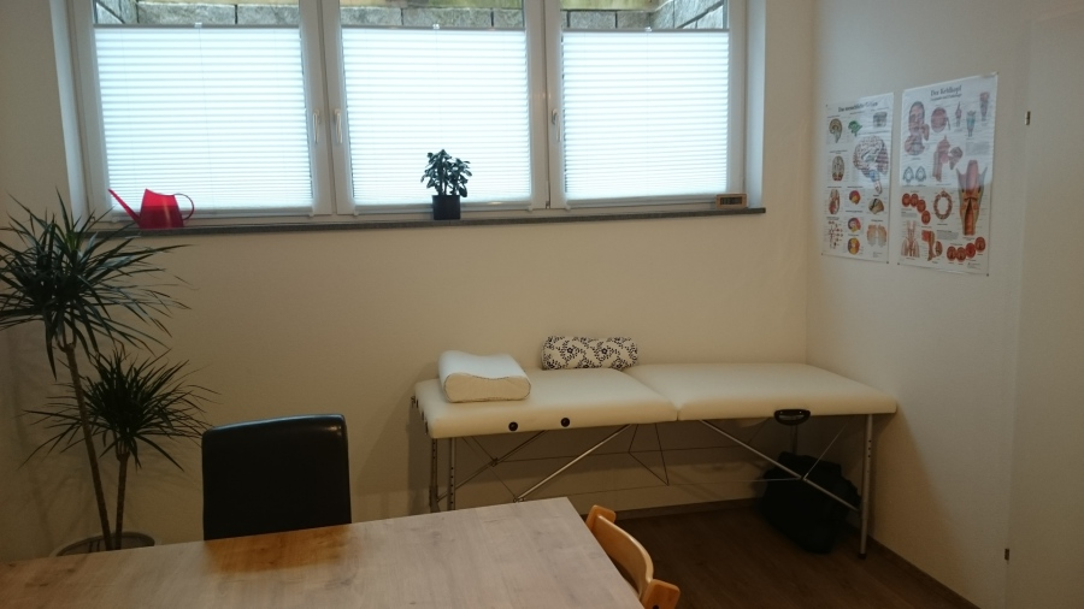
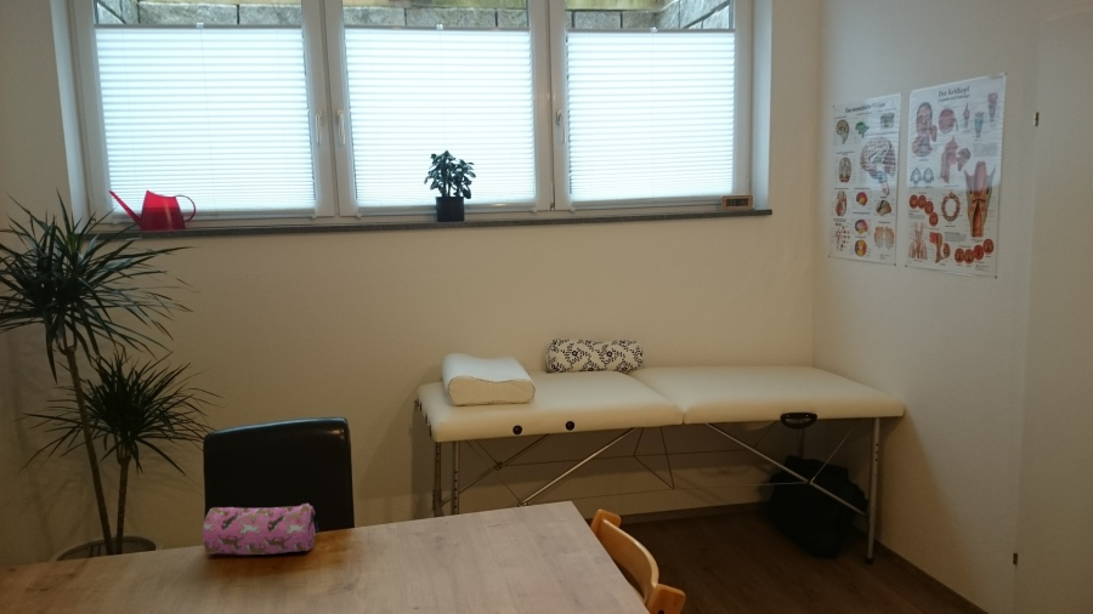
+ pencil case (259, 528)
